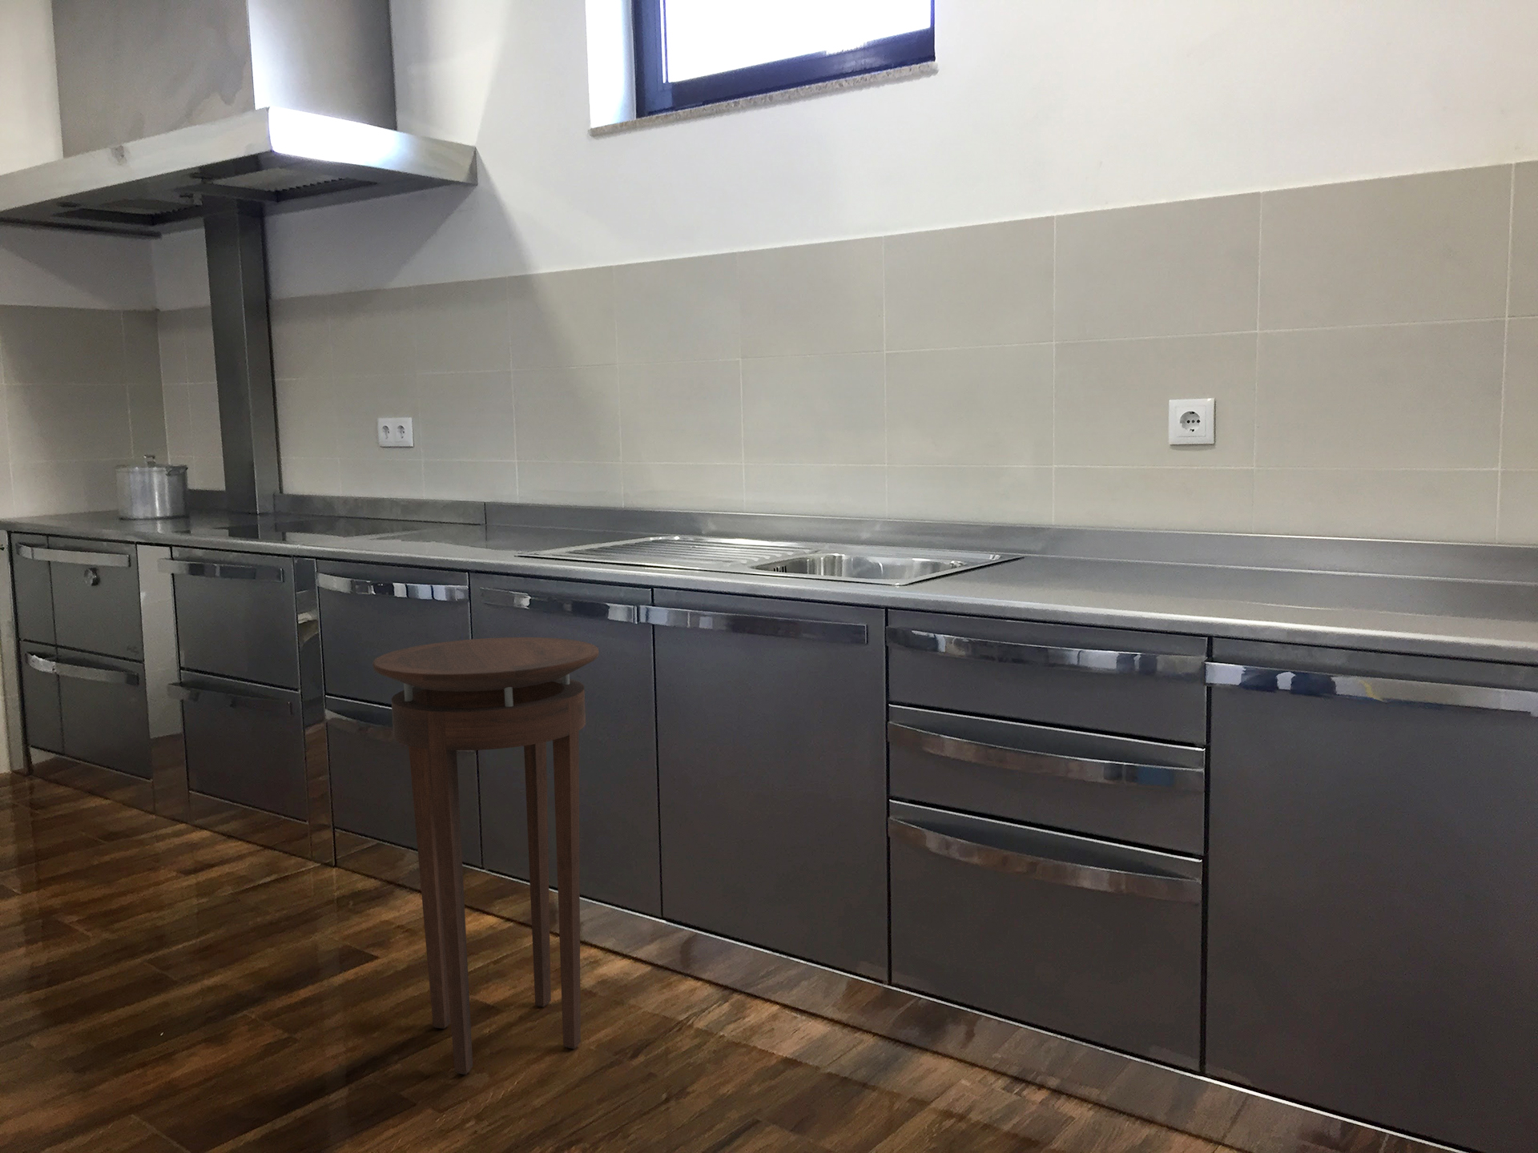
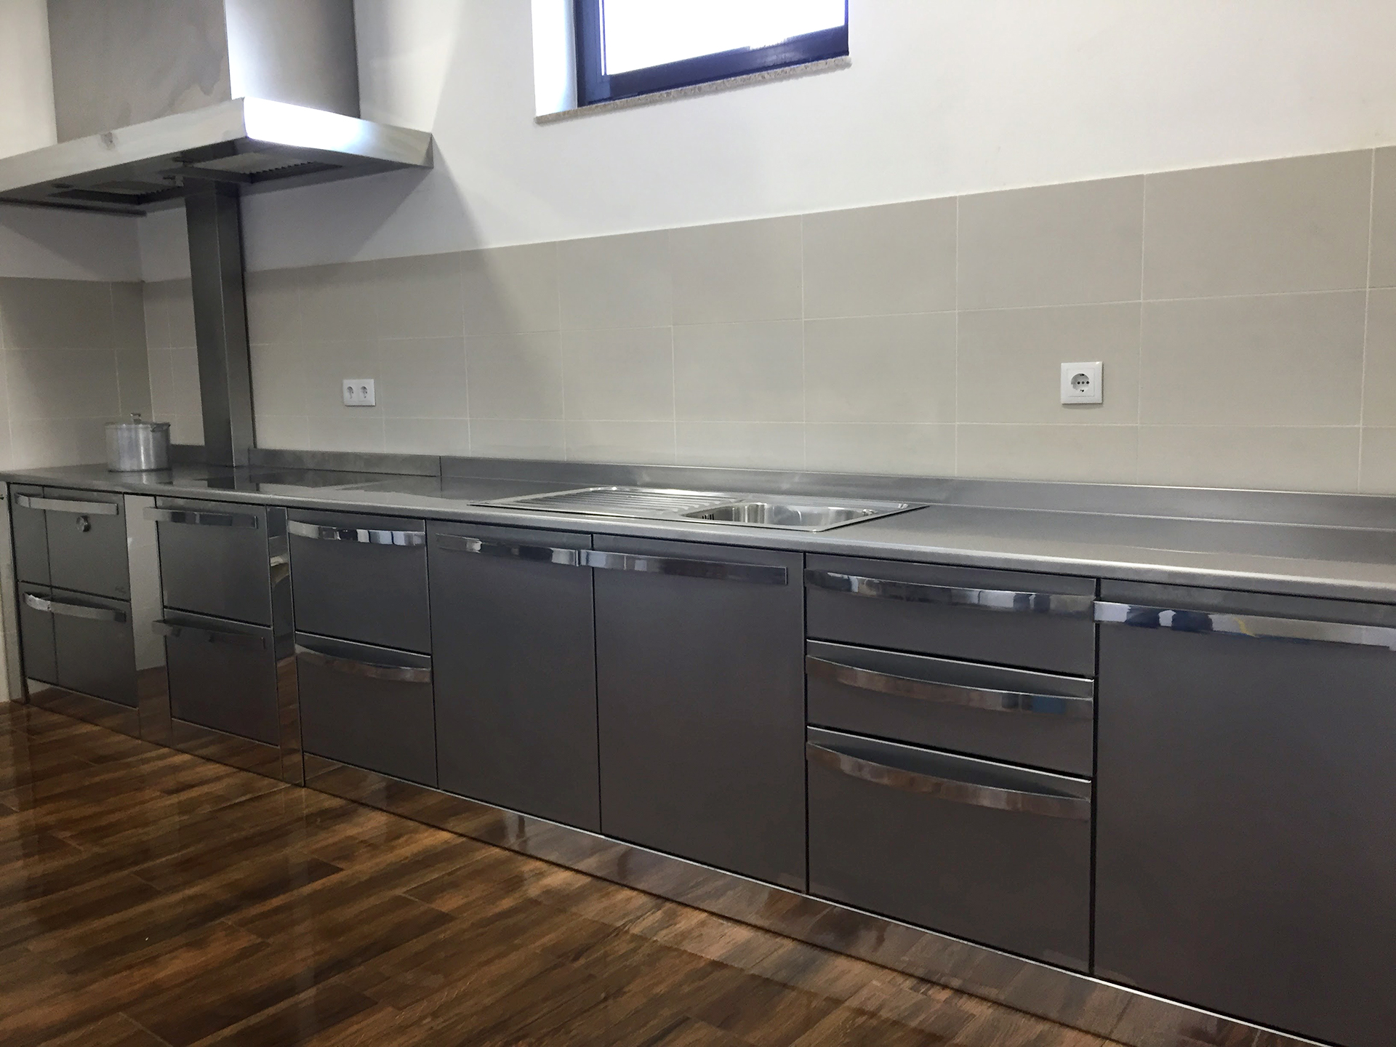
- stool (528, 844)
